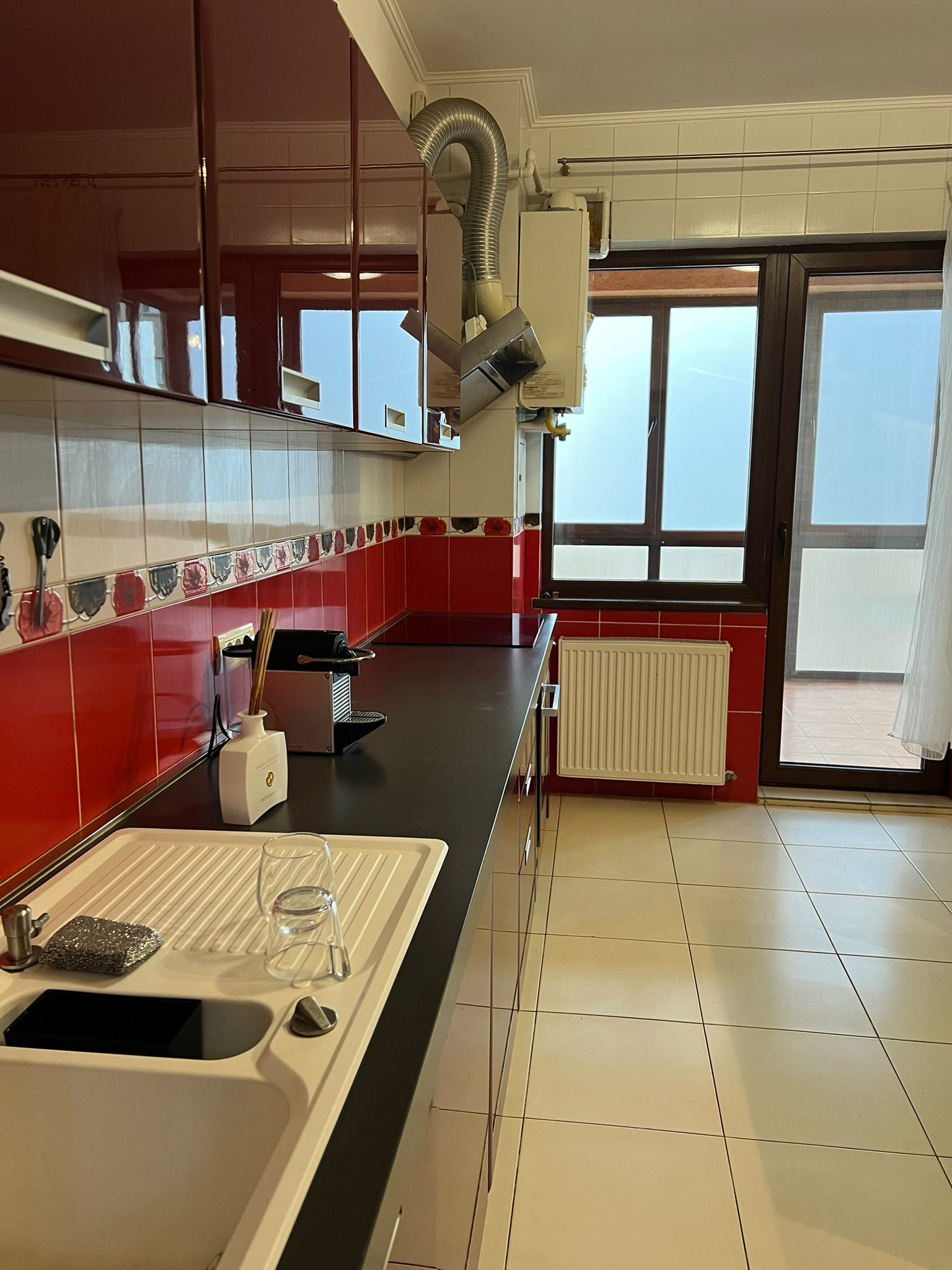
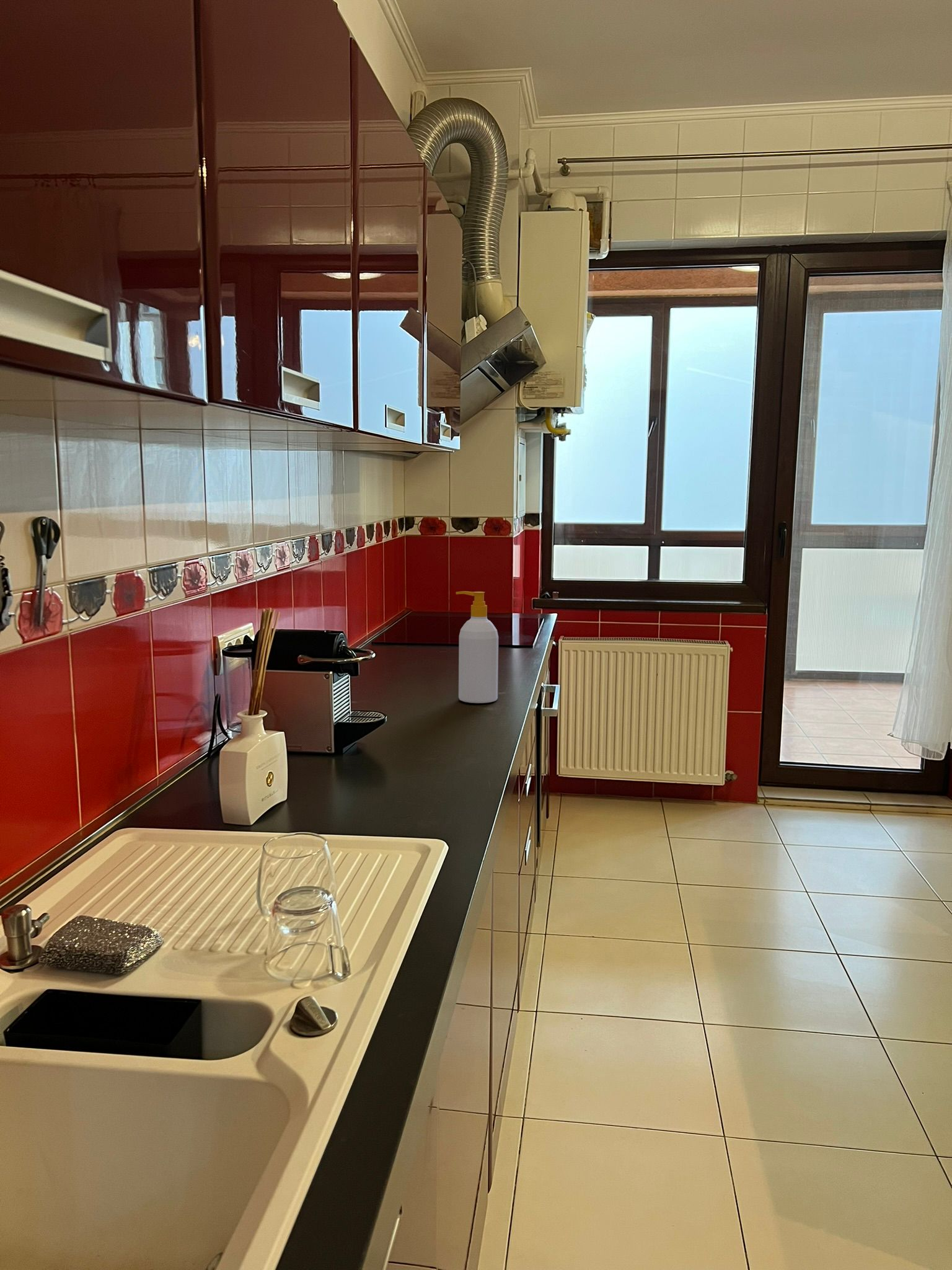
+ soap bottle (477, 646)
